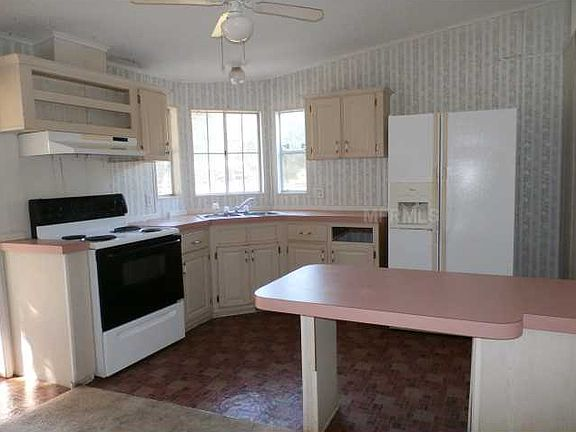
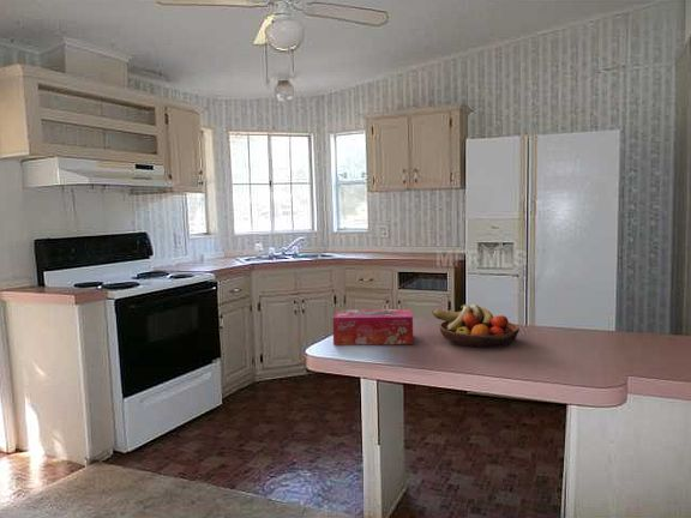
+ fruit bowl (477, 323)
+ tissue box (373, 326)
